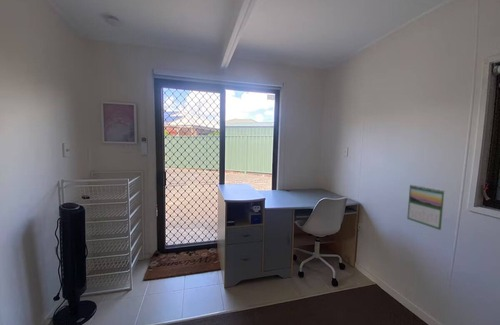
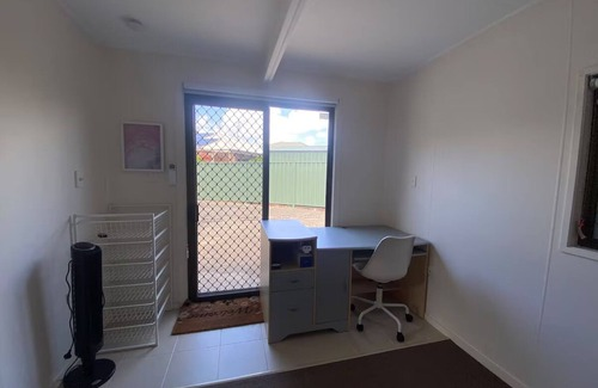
- calendar (424, 205)
